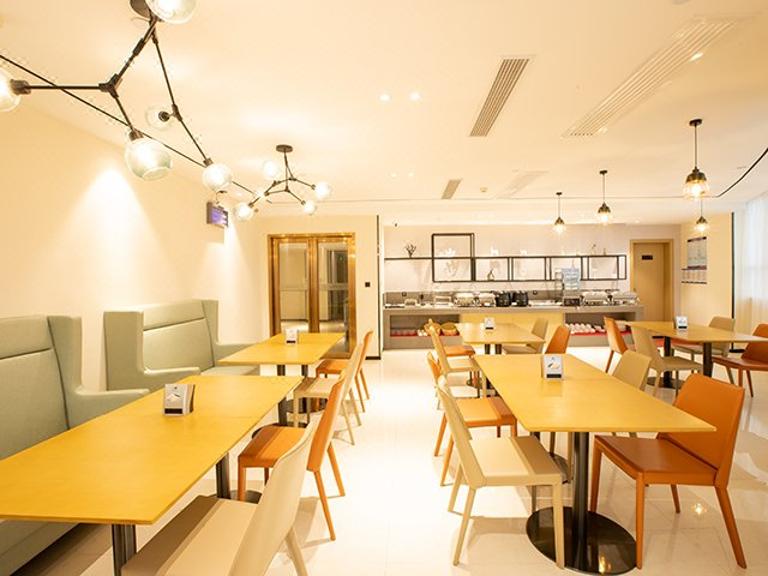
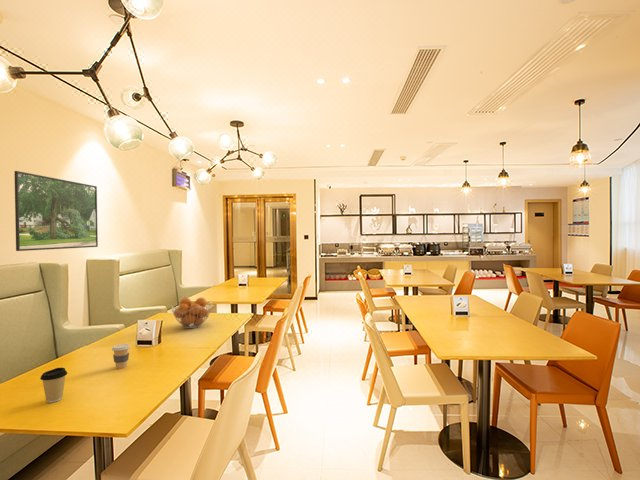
+ fruit basket (192, 312)
+ coffee cup (121, 356)
+ coffee cup (54, 385)
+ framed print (61, 214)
